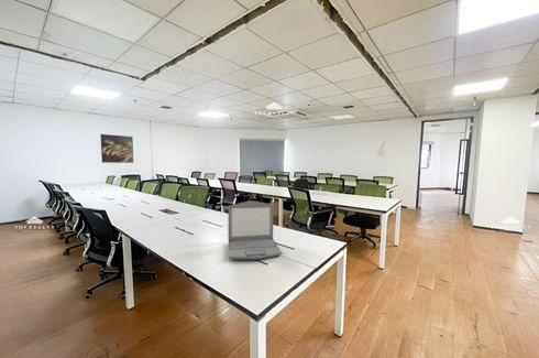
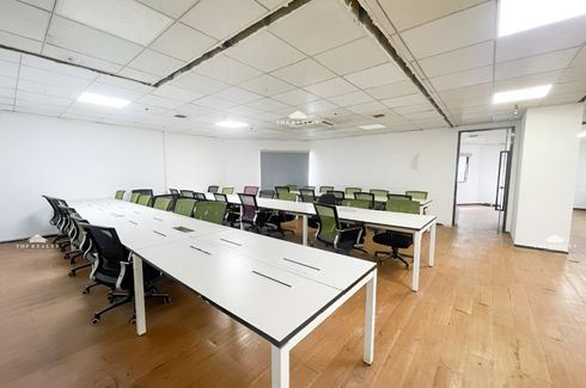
- laptop (253, 227)
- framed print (118, 149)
